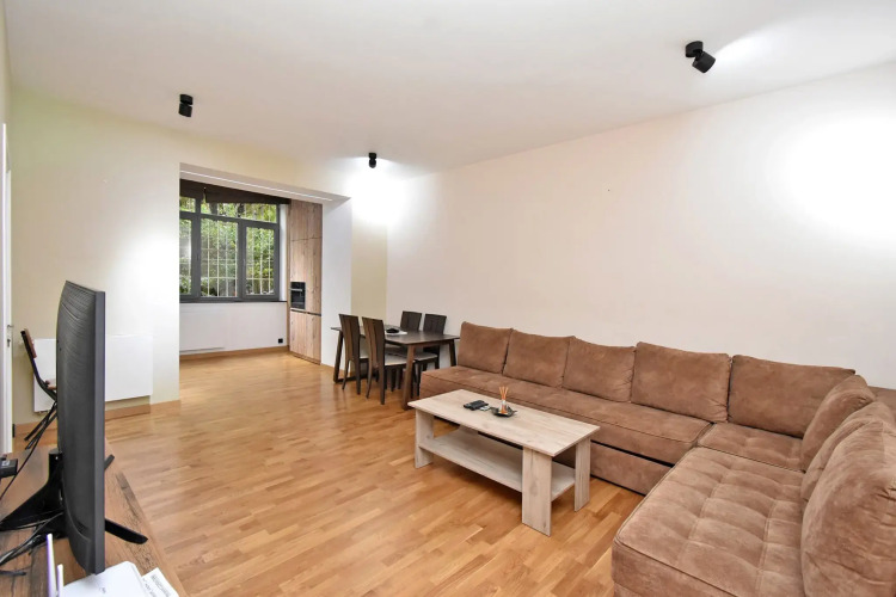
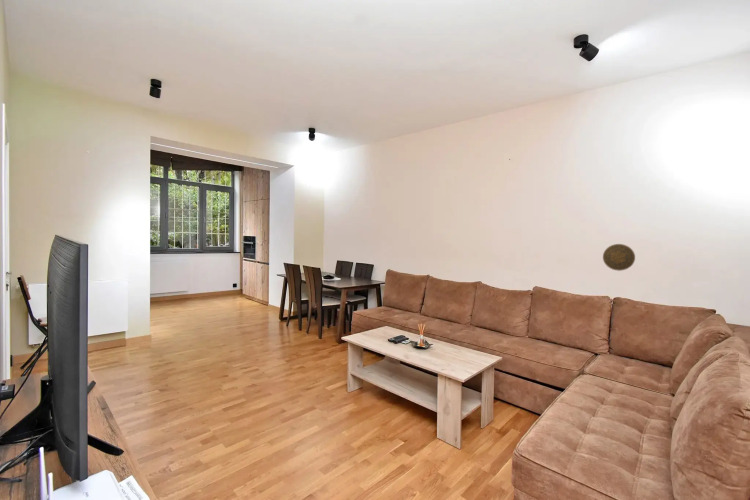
+ decorative plate (618, 257)
